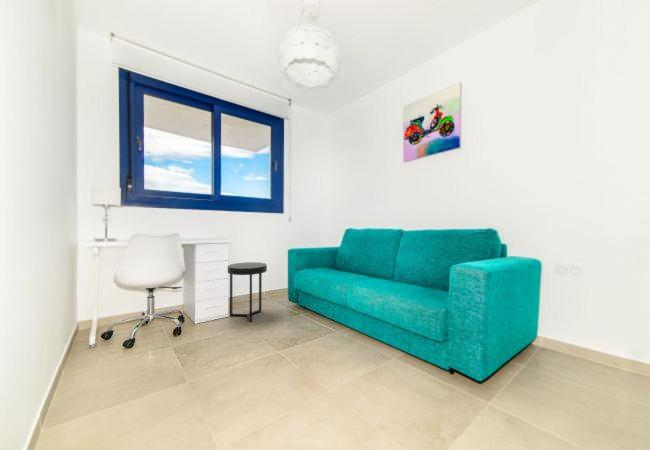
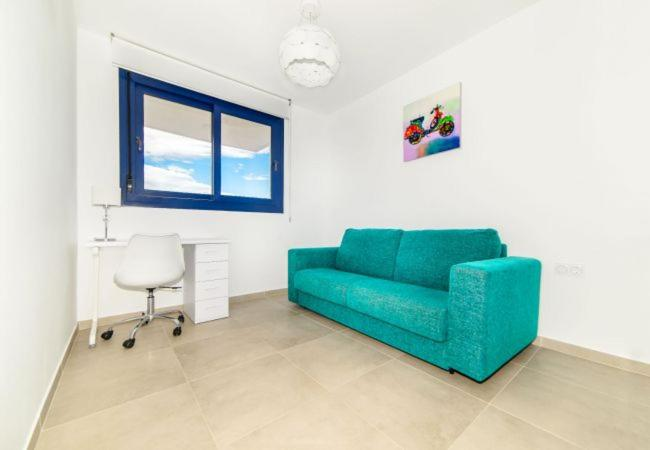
- side table (250, 290)
